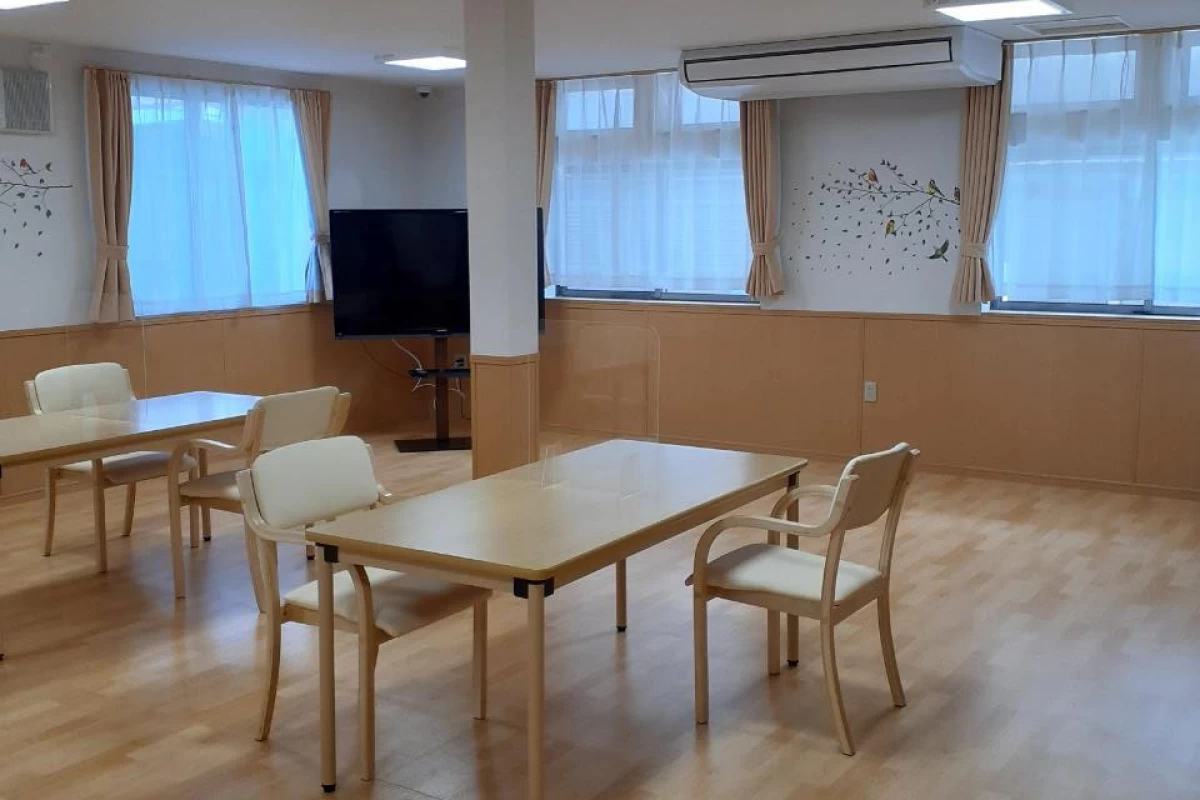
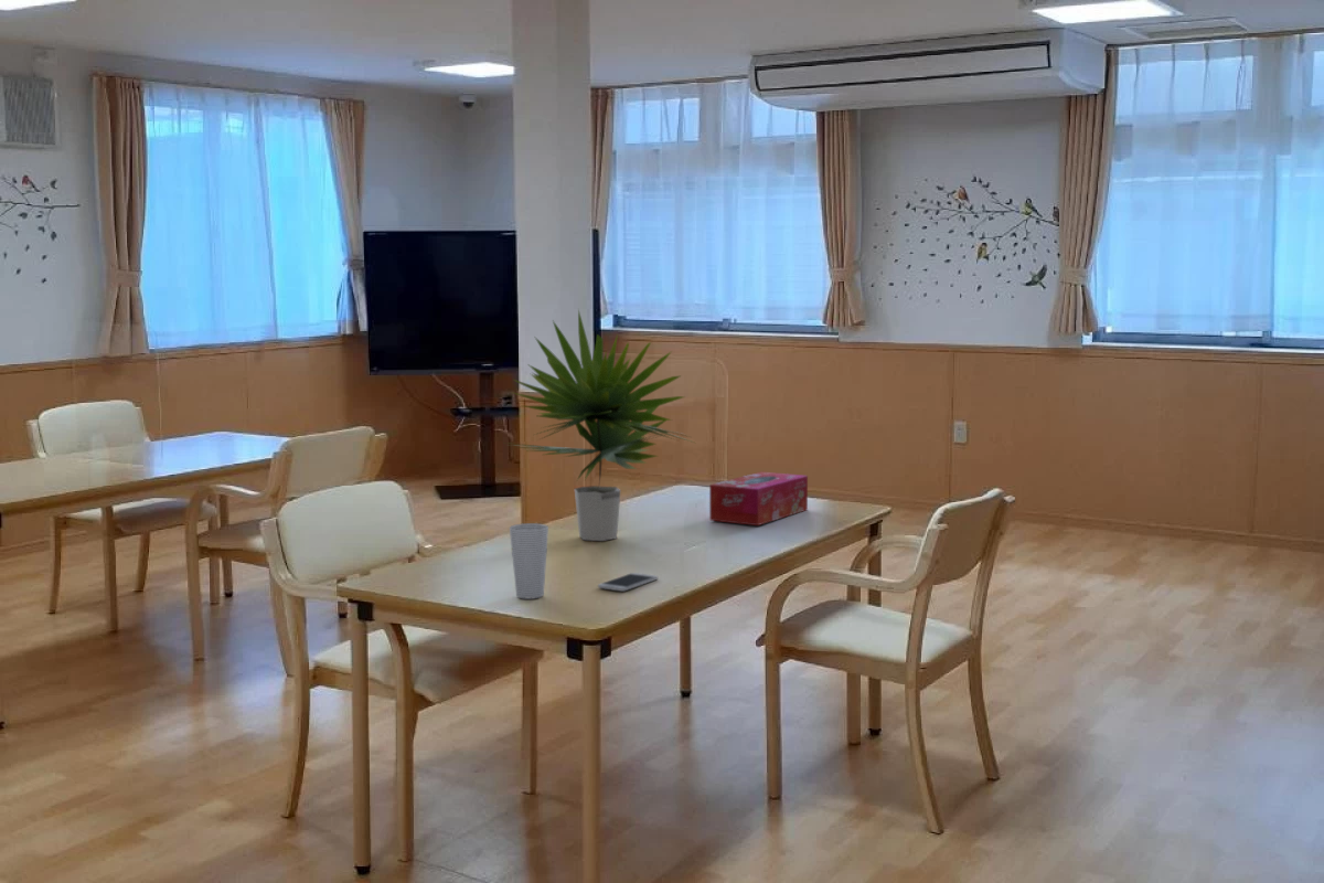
+ tissue box (759, 497)
+ smartphone (628, 582)
+ cup (528, 561)
+ plant (594, 425)
